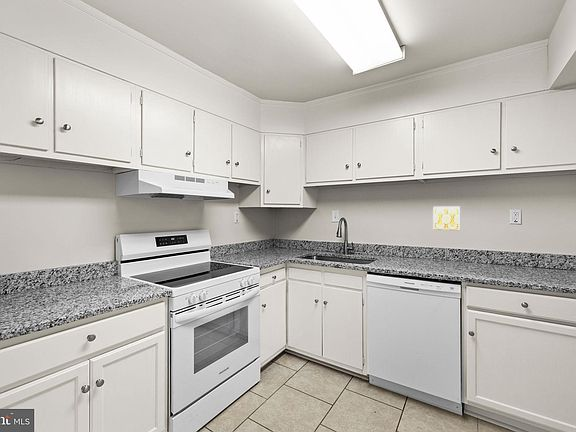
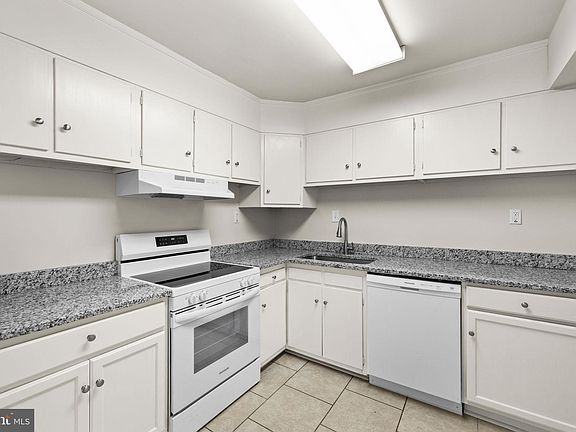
- ceramic tile (446, 218)
